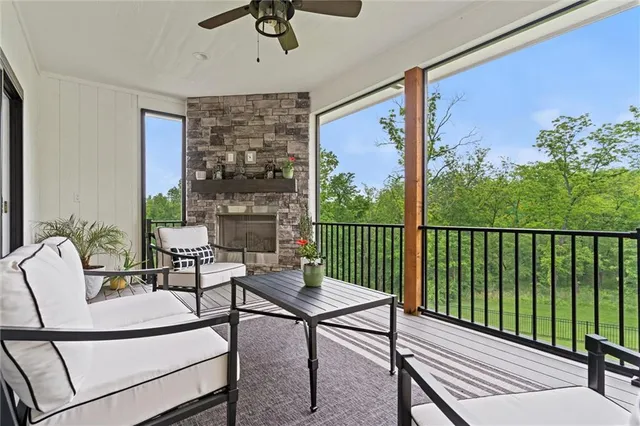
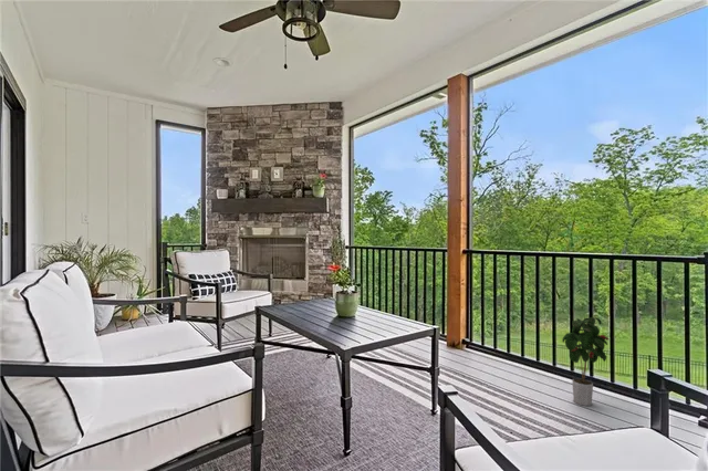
+ potted plant (585, 359)
